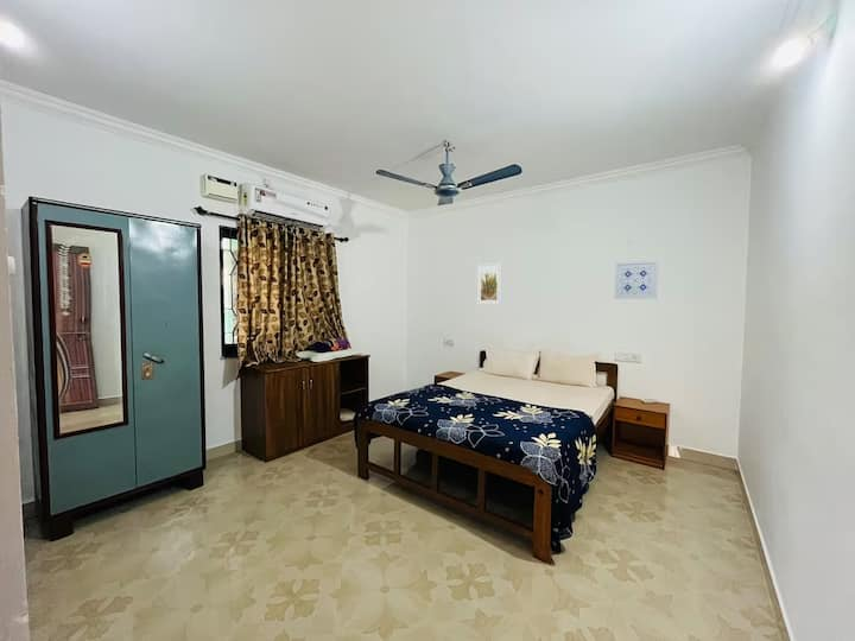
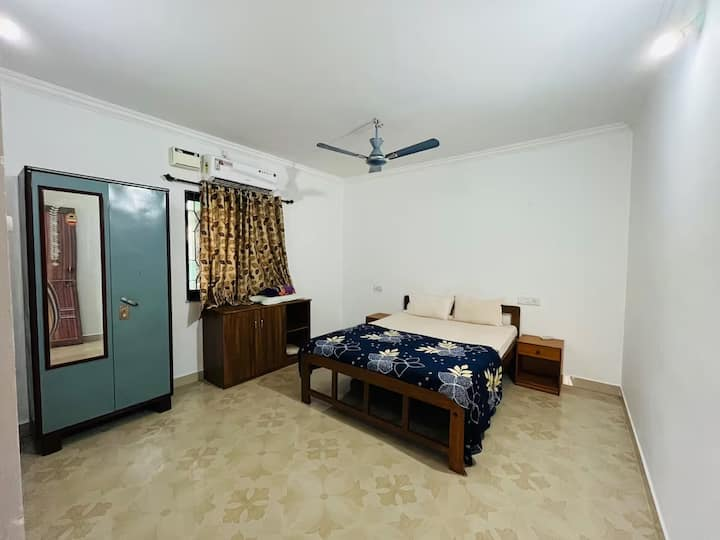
- wall art (635, 280)
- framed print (488, 284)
